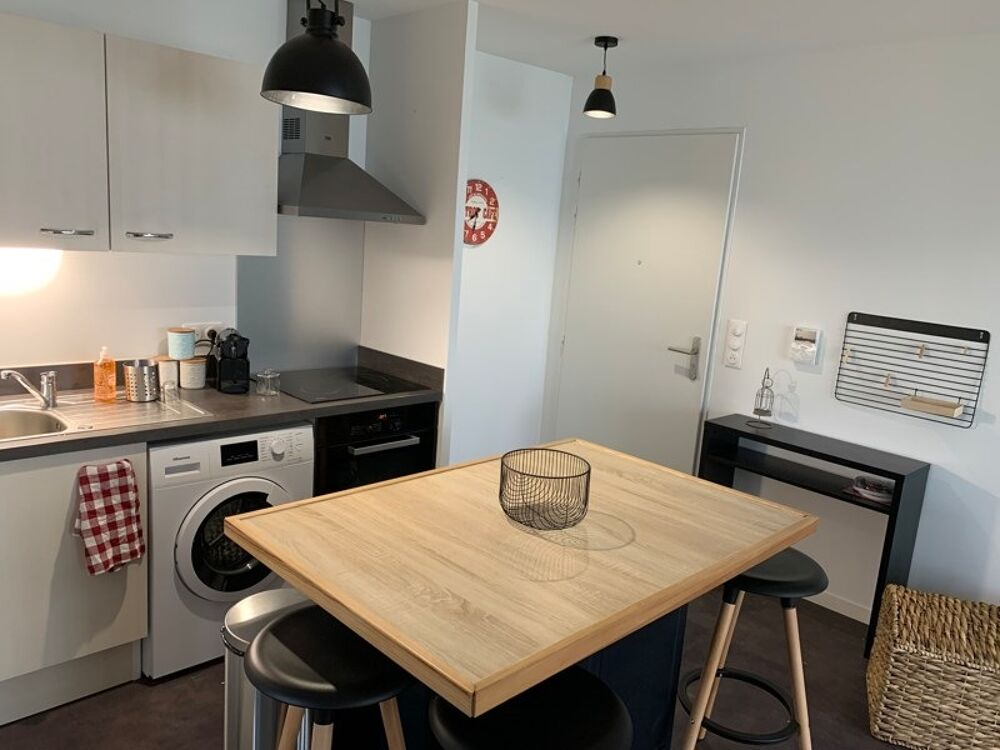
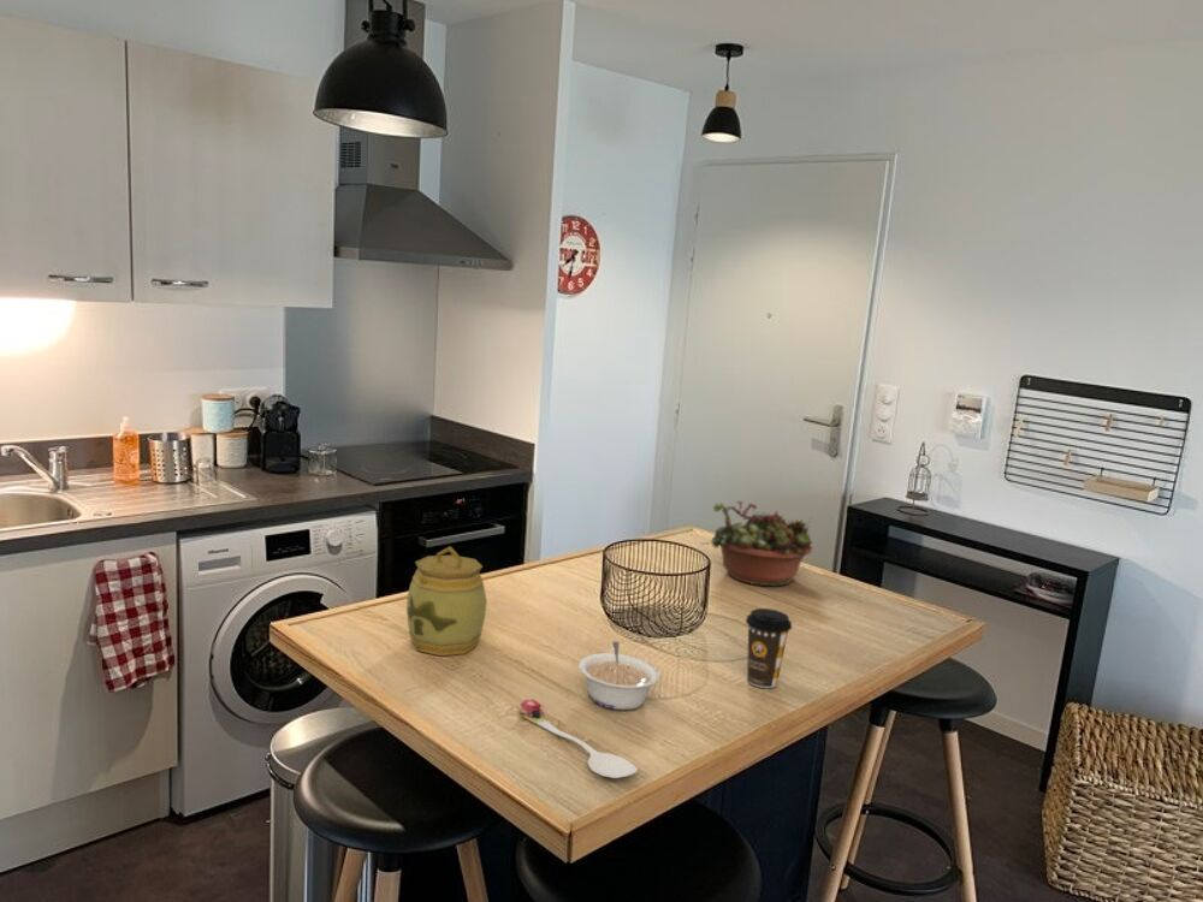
+ coffee cup (765, 648)
+ legume (615, 678)
+ spoon (574, 737)
+ jar (446, 594)
+ succulent planter (759, 538)
